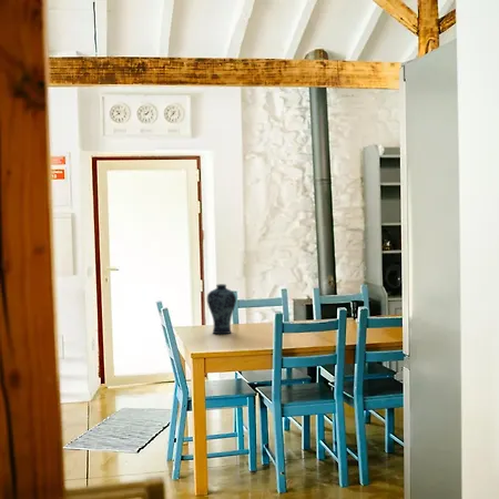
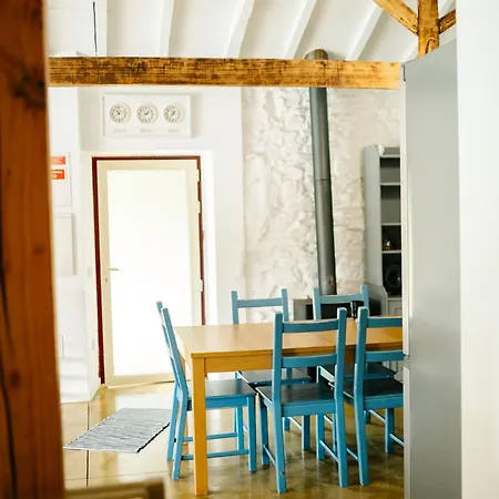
- vase (221, 308)
